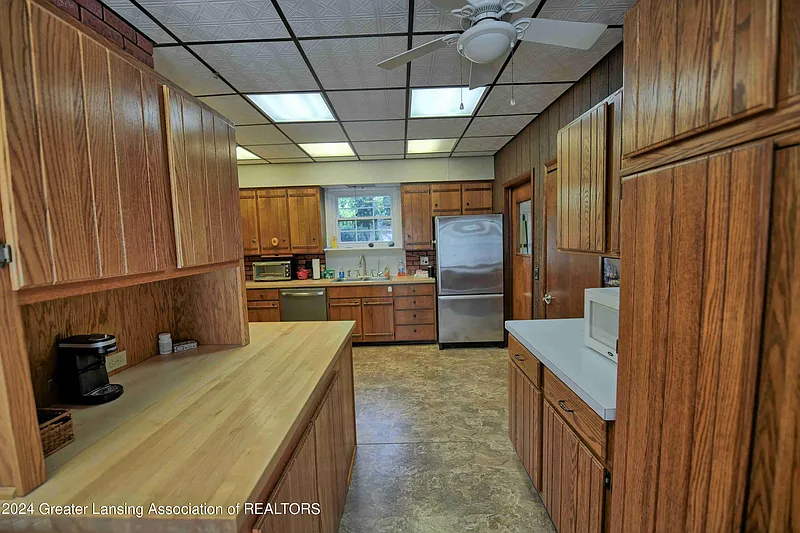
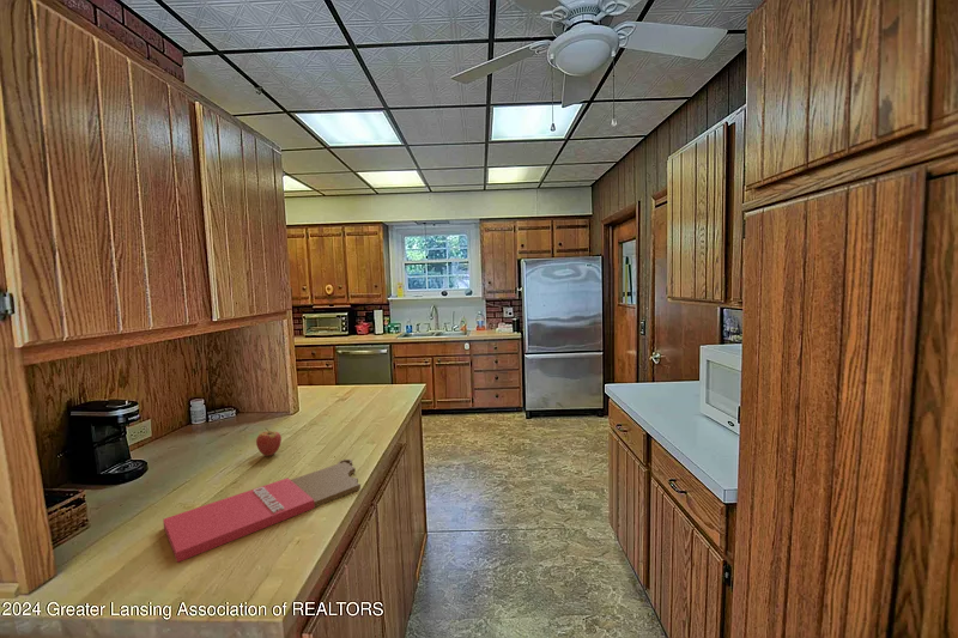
+ fruit (268, 440)
+ cutting board (281, 496)
